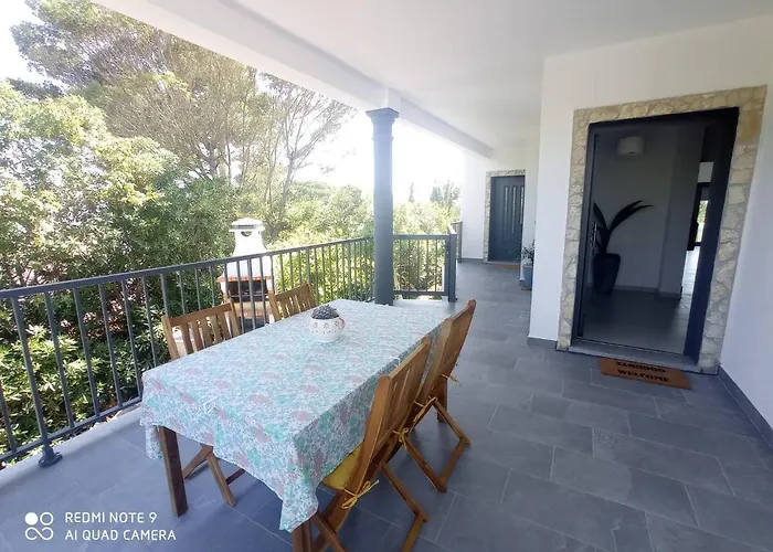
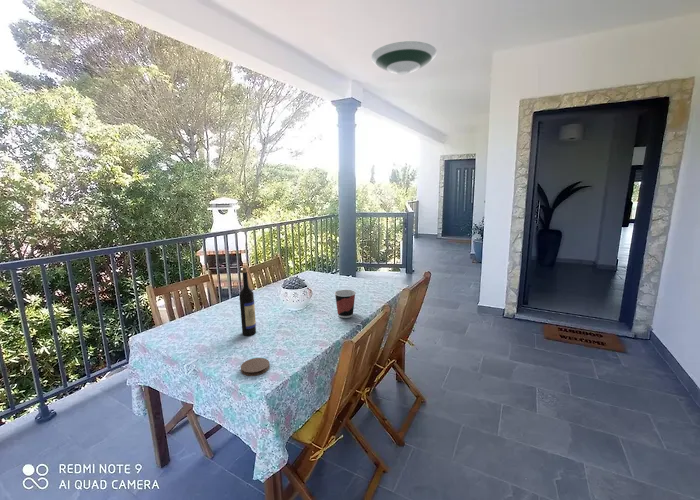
+ coaster (255, 366)
+ wine bottle (247, 301)
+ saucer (403, 64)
+ cup (345, 304)
